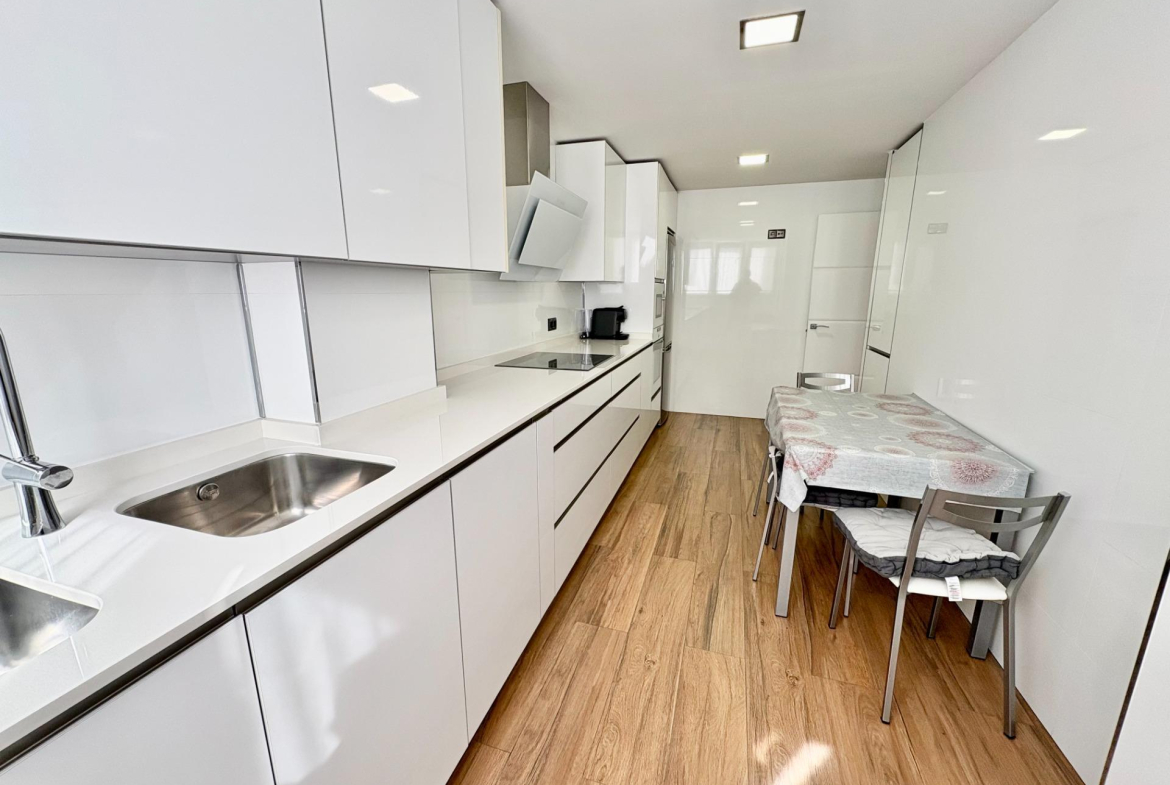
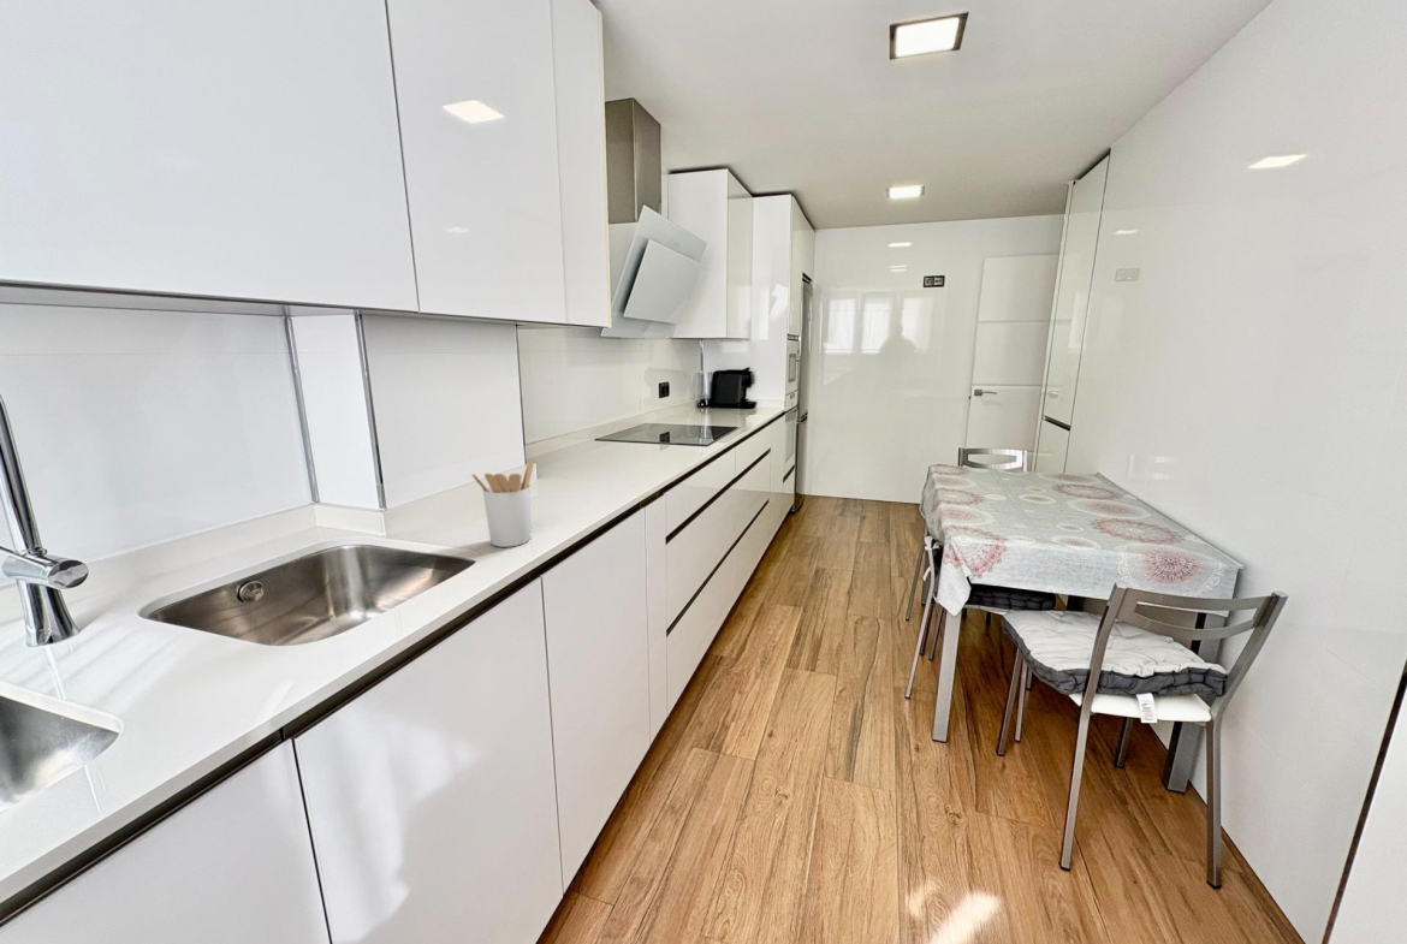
+ utensil holder (506, 504)
